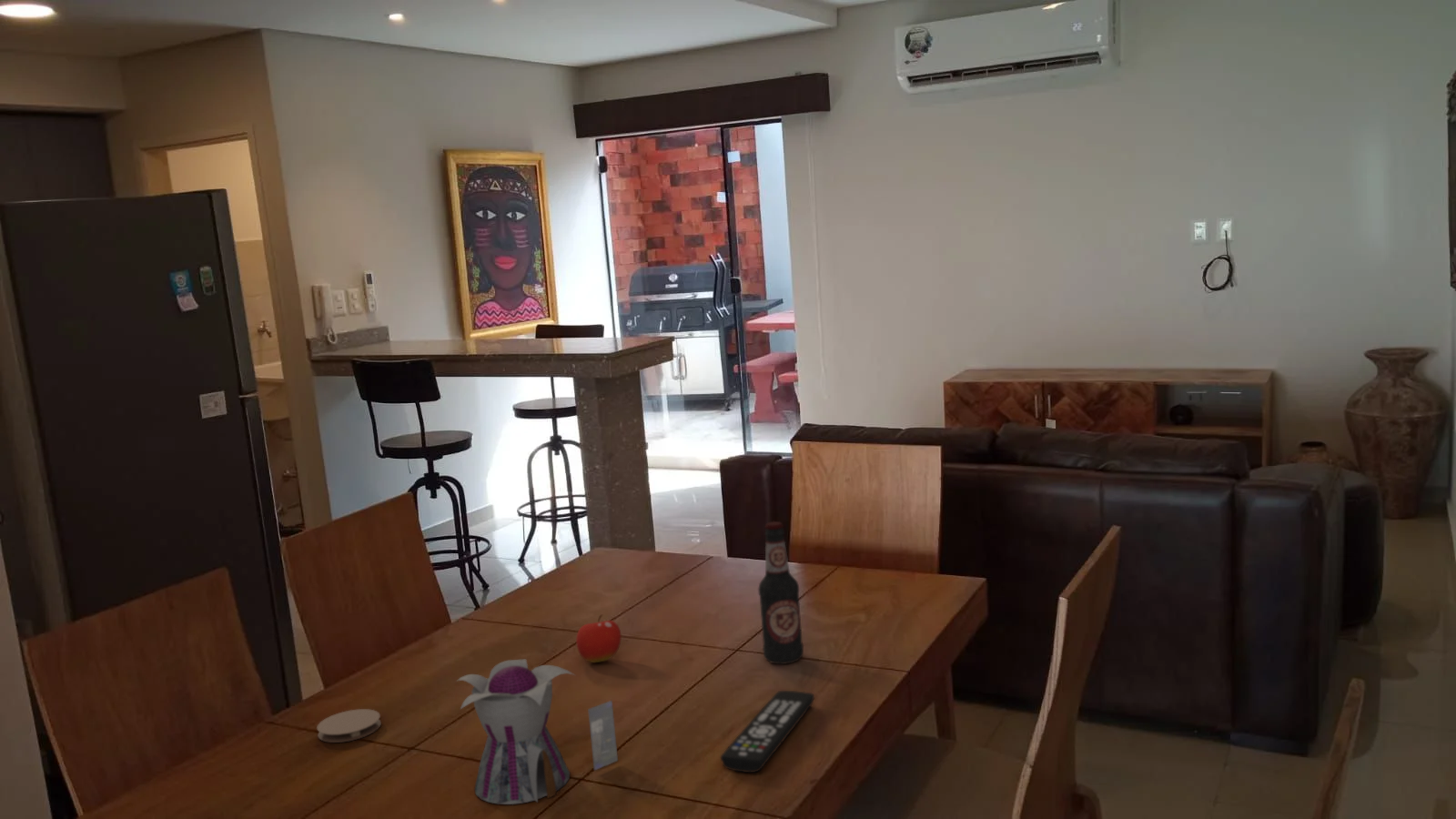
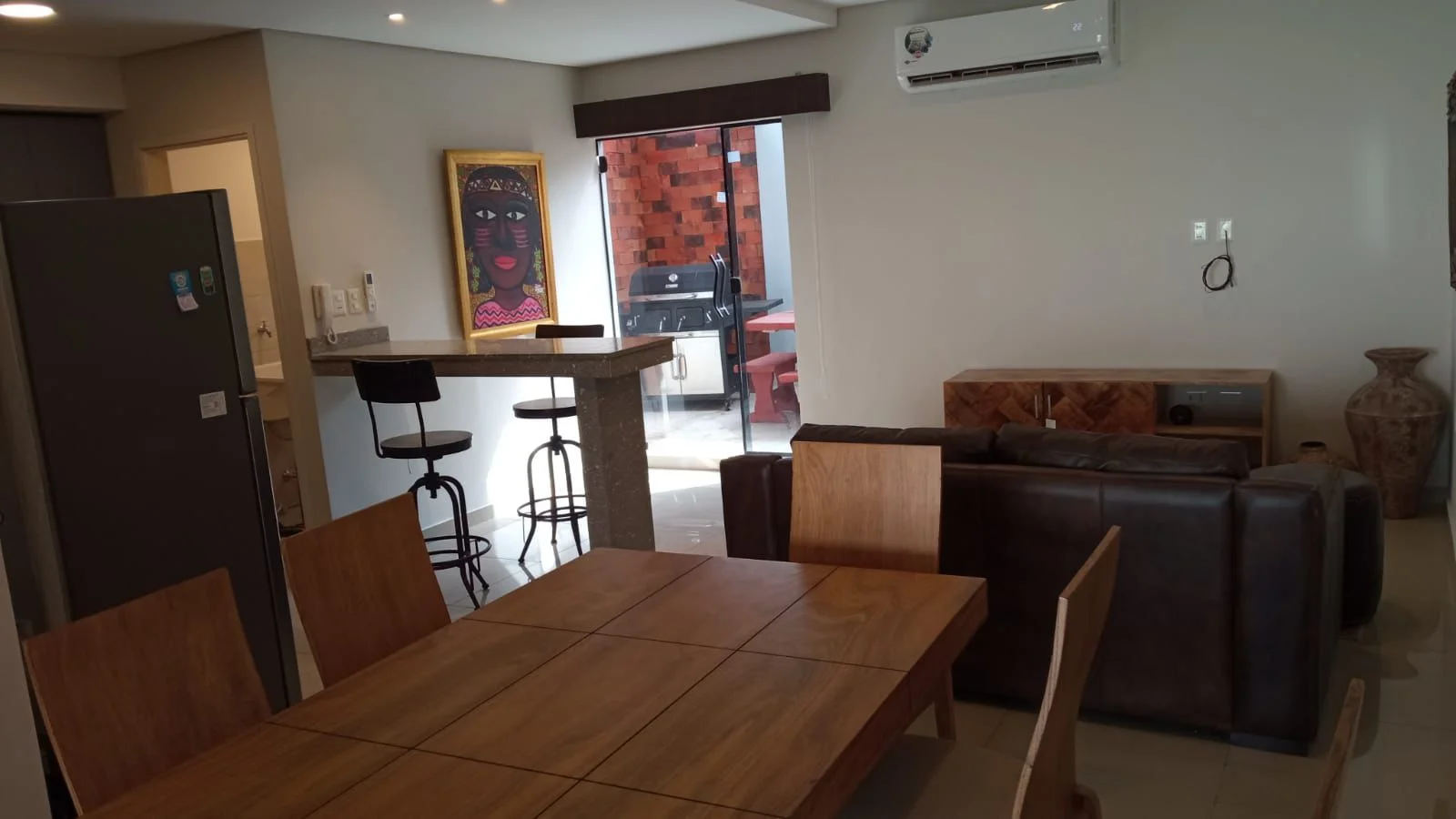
- remote control (770, 728)
- bottle (778, 592)
- fruit (598, 639)
- teapot (530, 722)
- coaster (349, 725)
